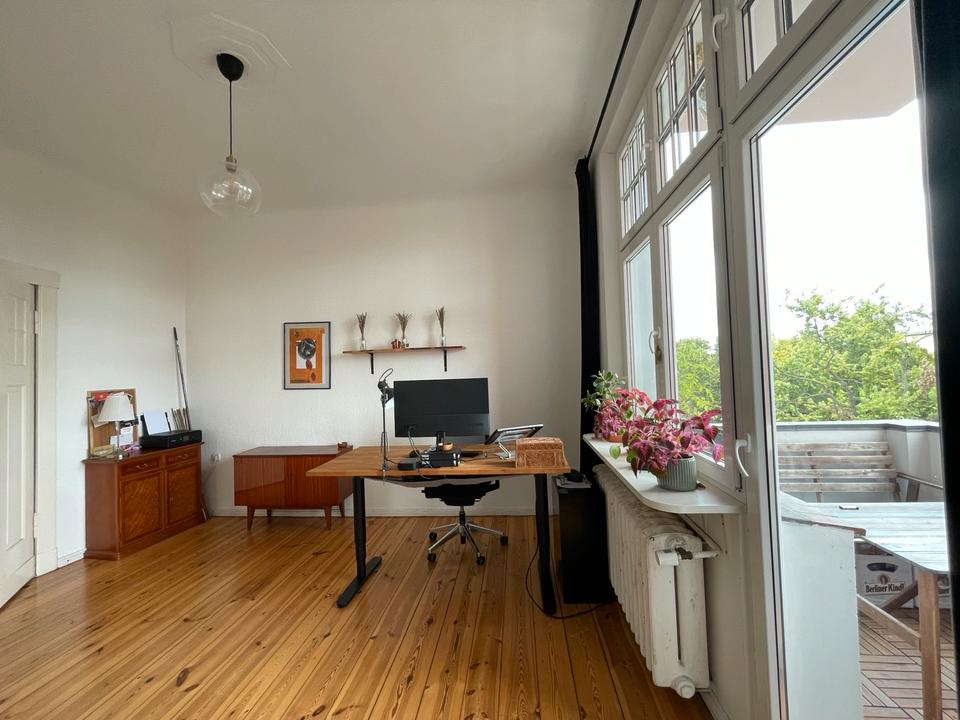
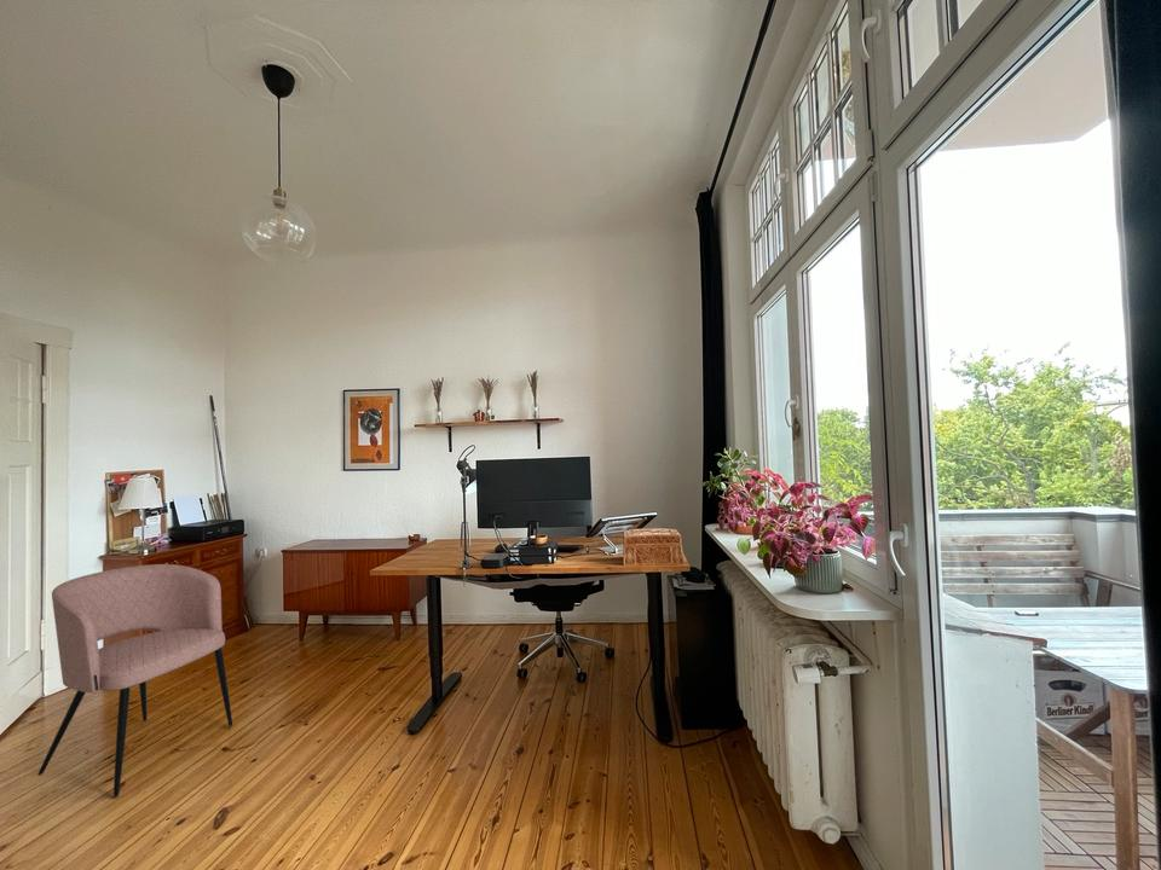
+ armchair (140, 662)
